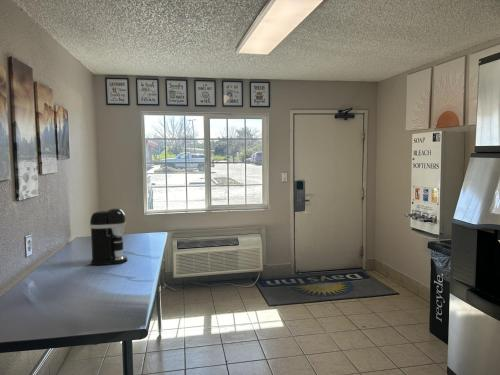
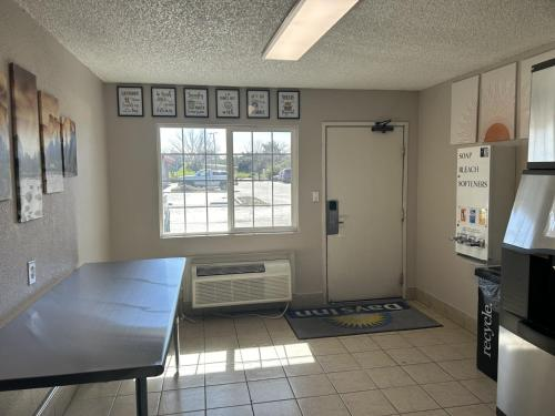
- coffee maker (108, 235)
